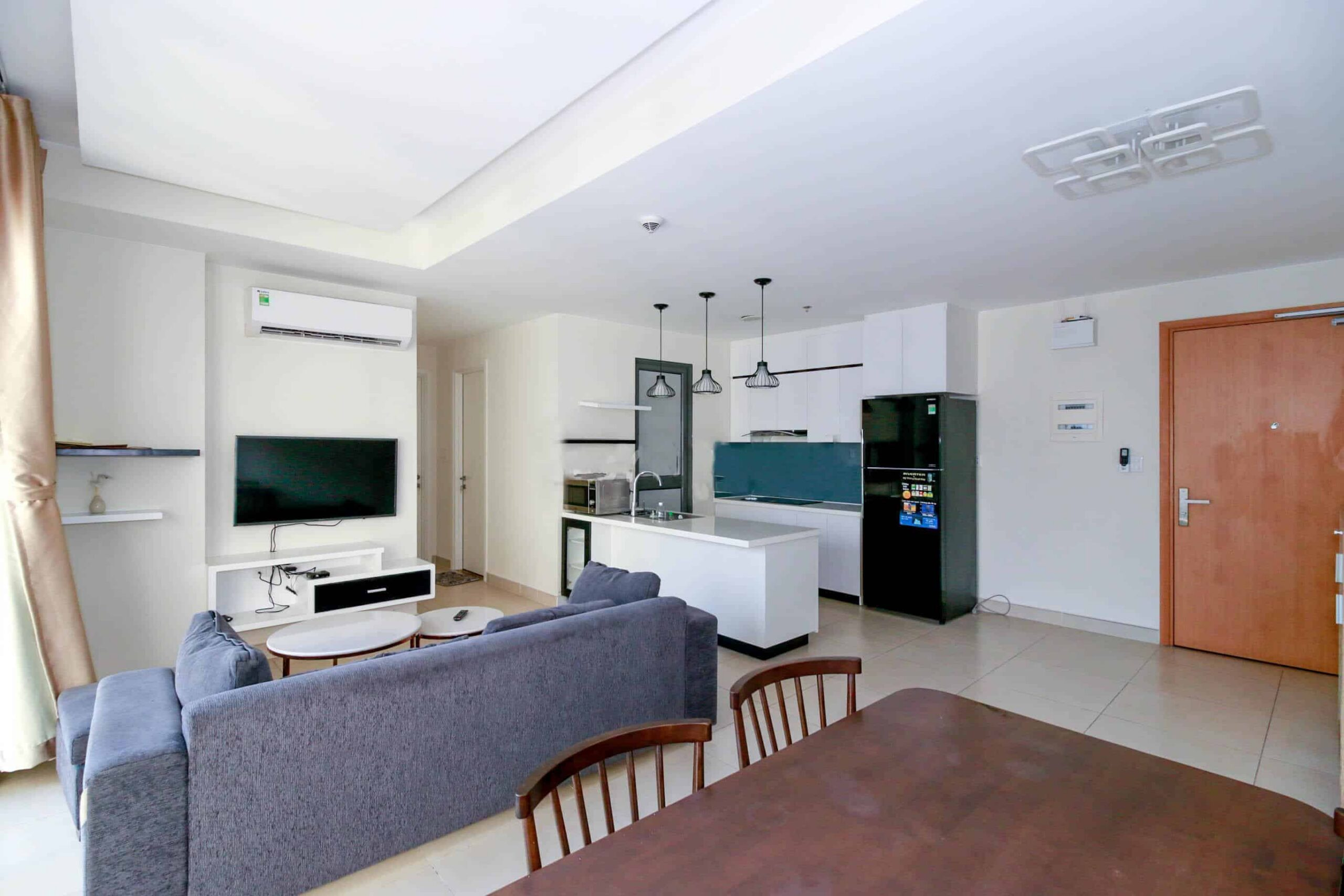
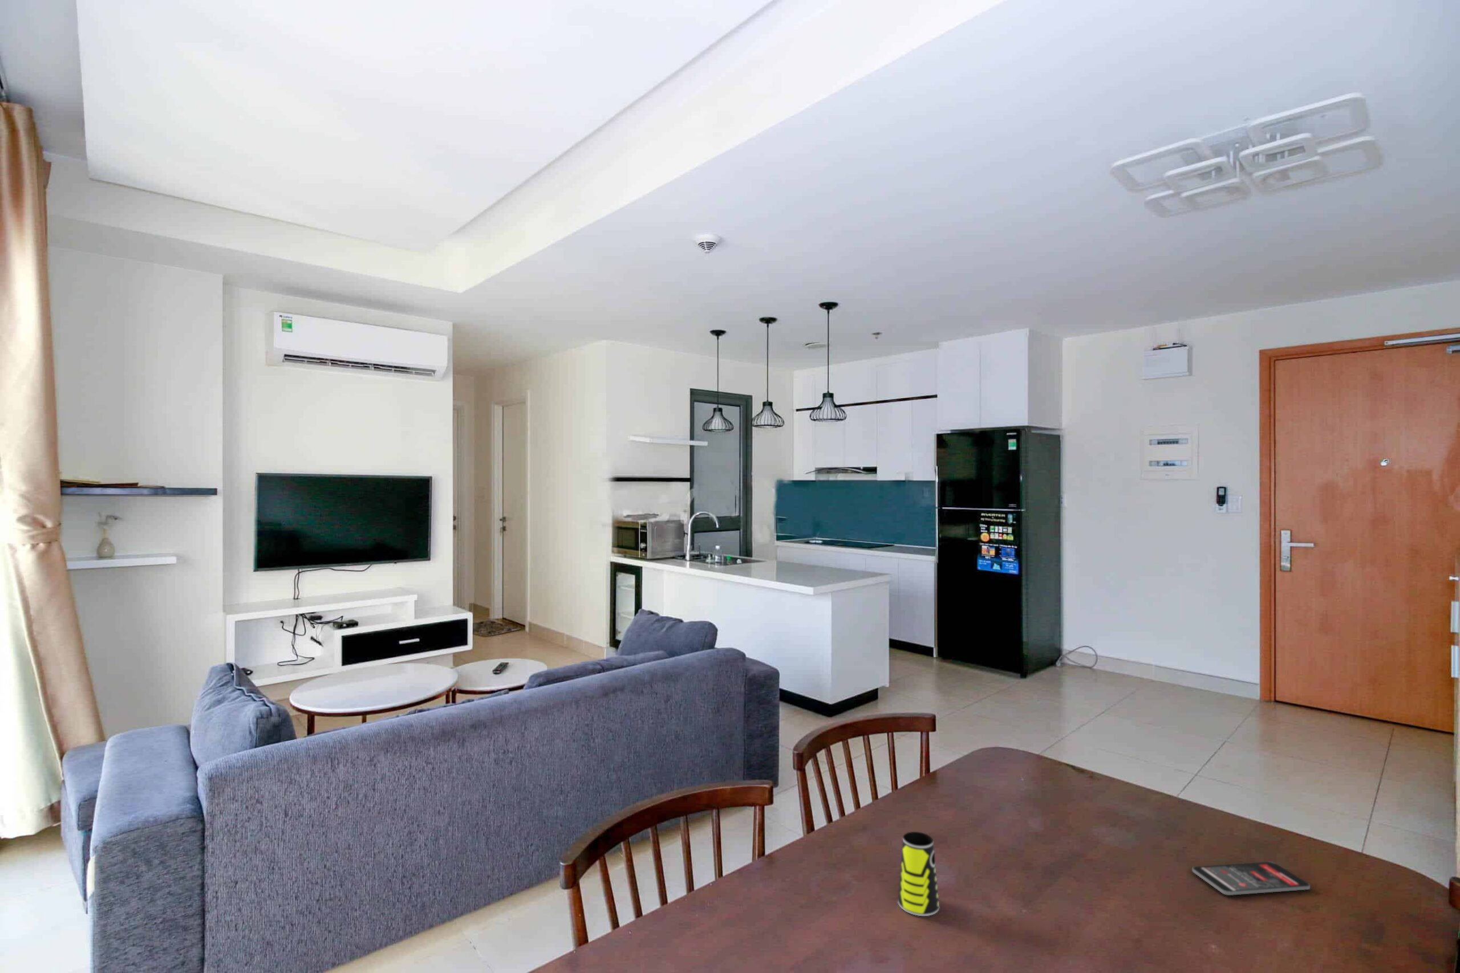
+ smartphone (1249, 877)
+ cup (918, 871)
